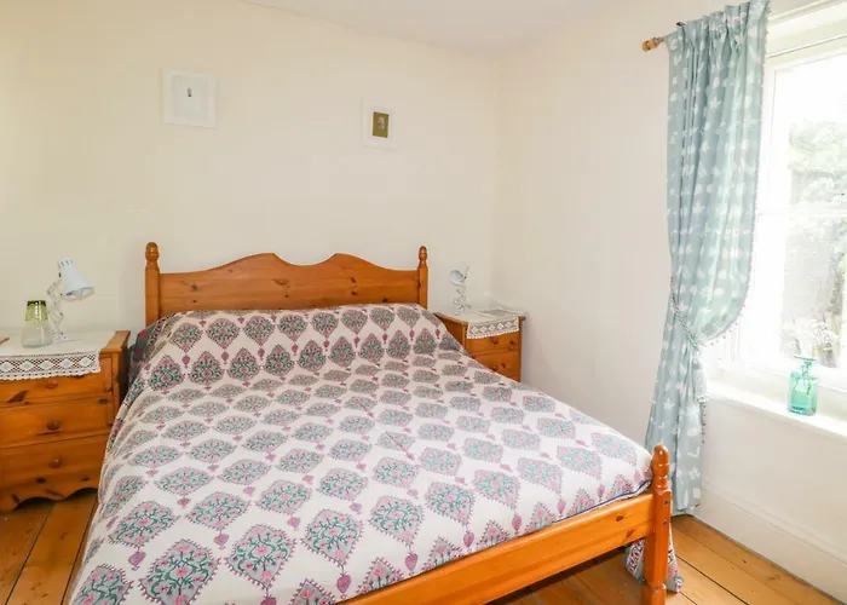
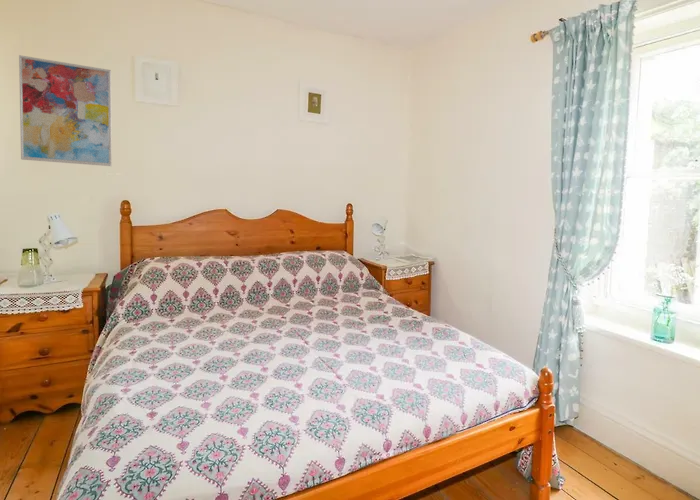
+ wall art (67, 113)
